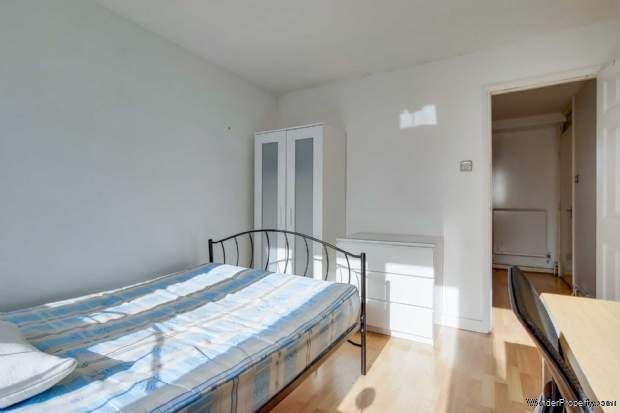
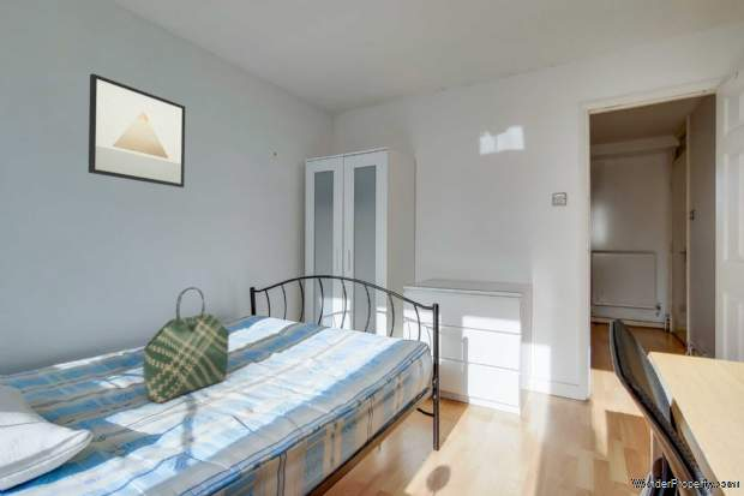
+ tote bag (191, 337)
+ wall art (140, 136)
